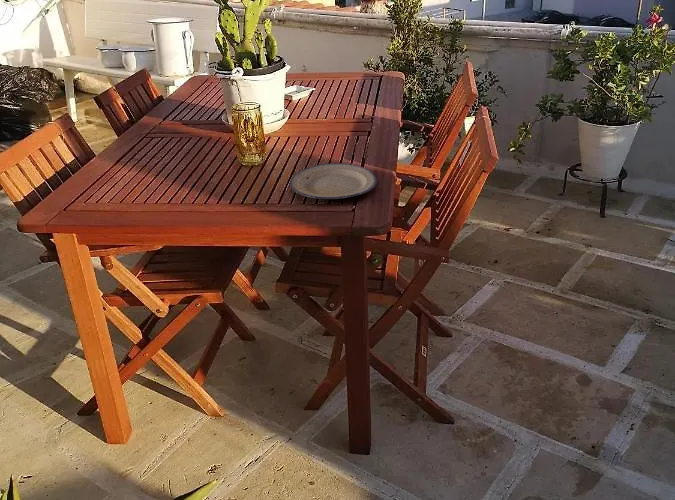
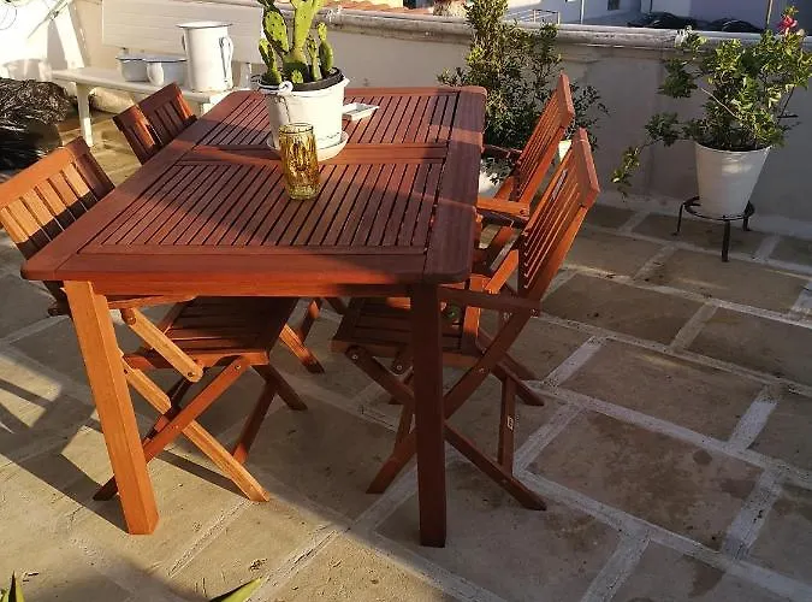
- plate (333, 182)
